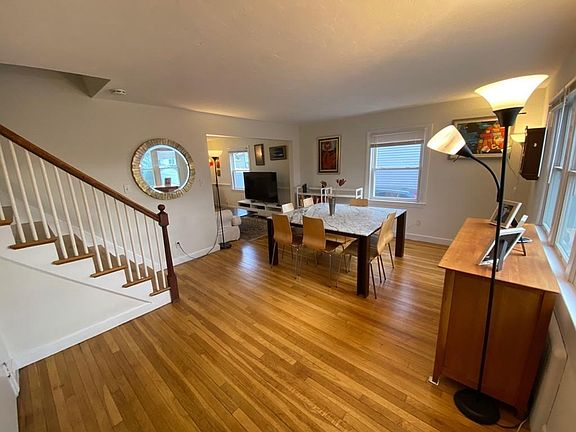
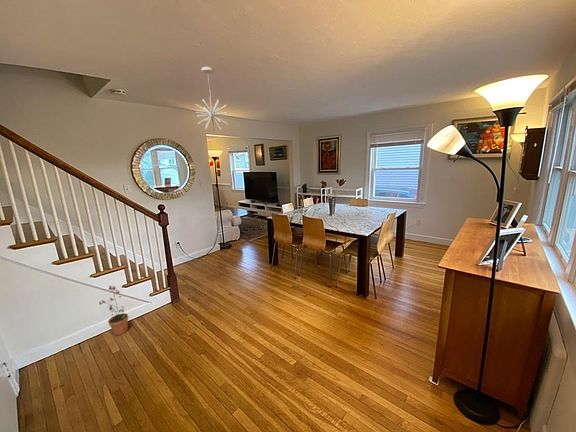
+ potted plant (115, 311)
+ pendant light (210, 100)
